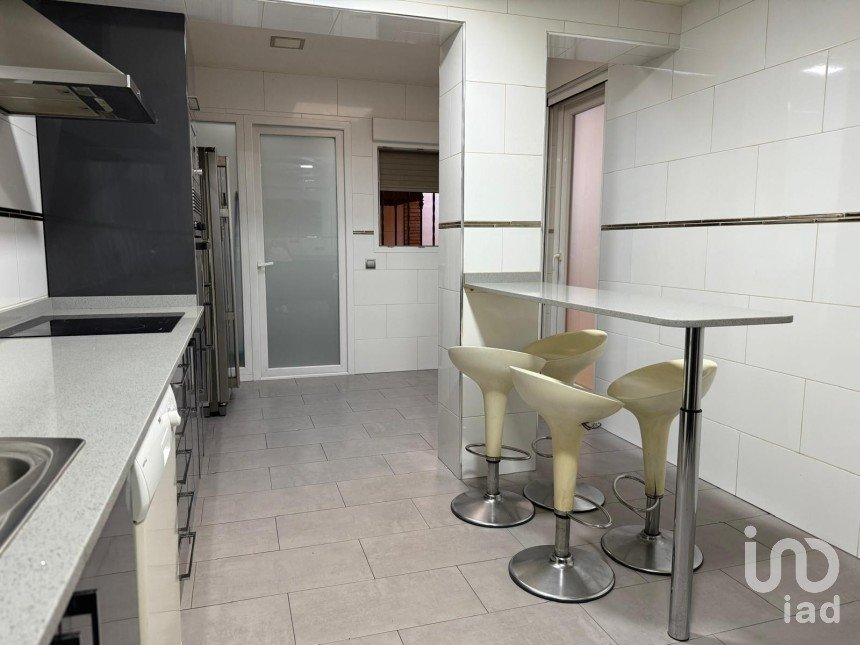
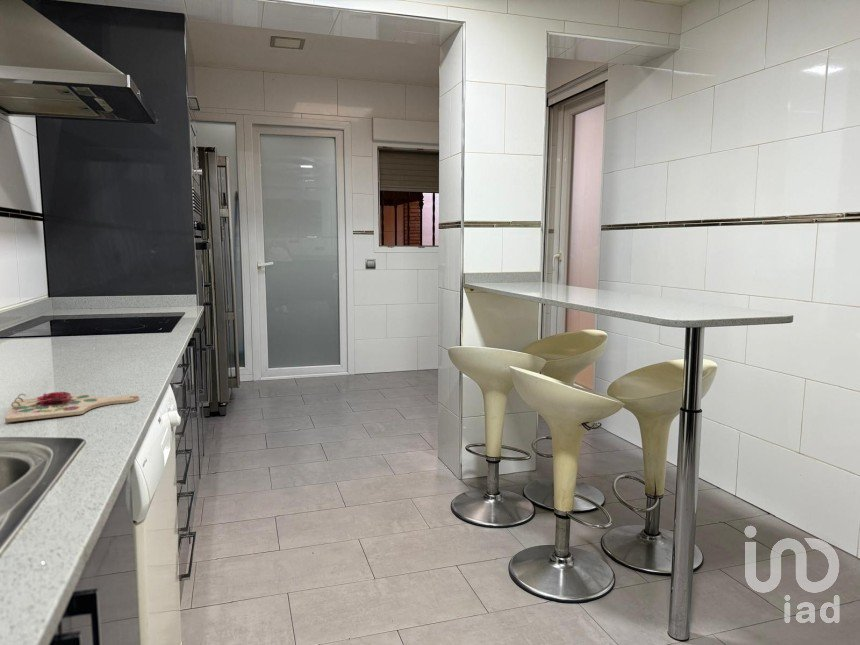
+ cutting board (77, 399)
